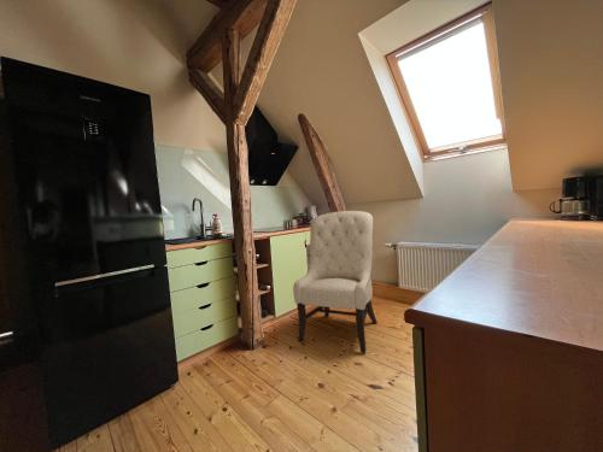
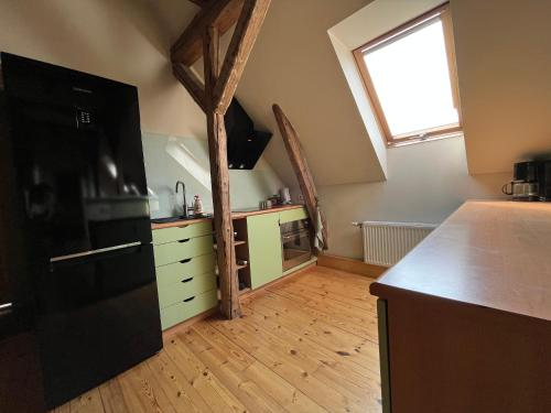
- chair (336, 271)
